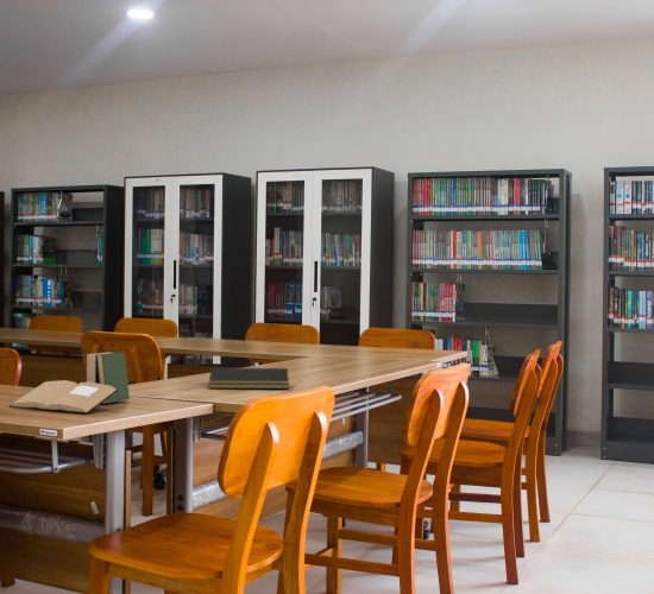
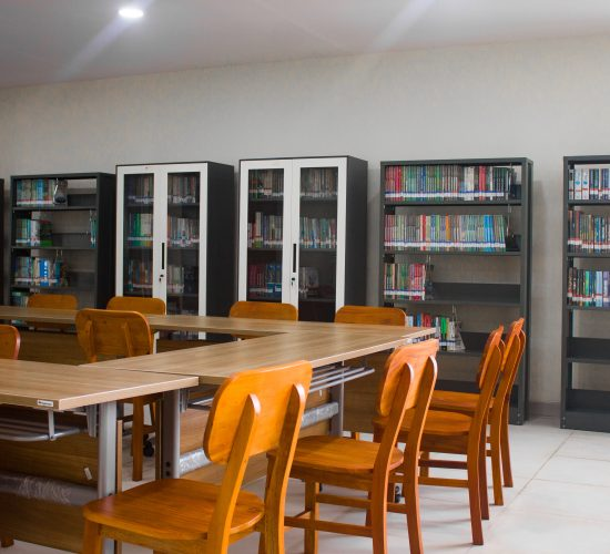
- notepad (249, 378)
- book (81, 383)
